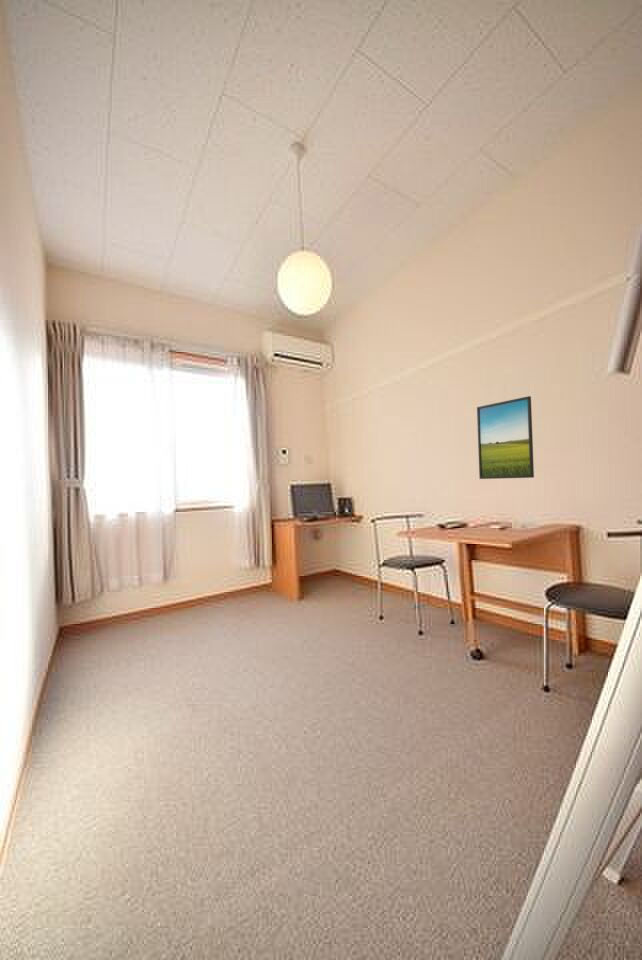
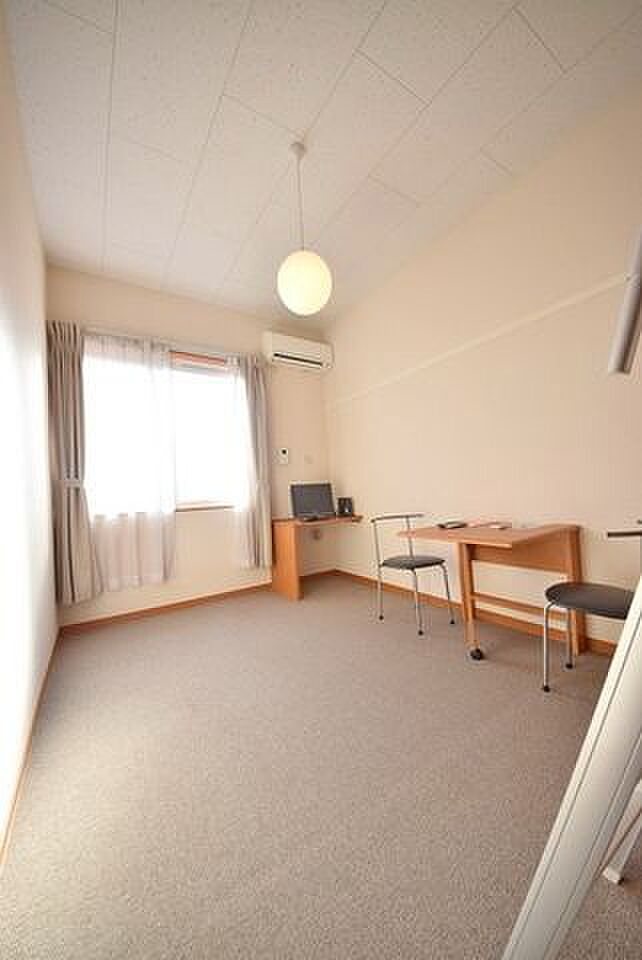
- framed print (503, 440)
